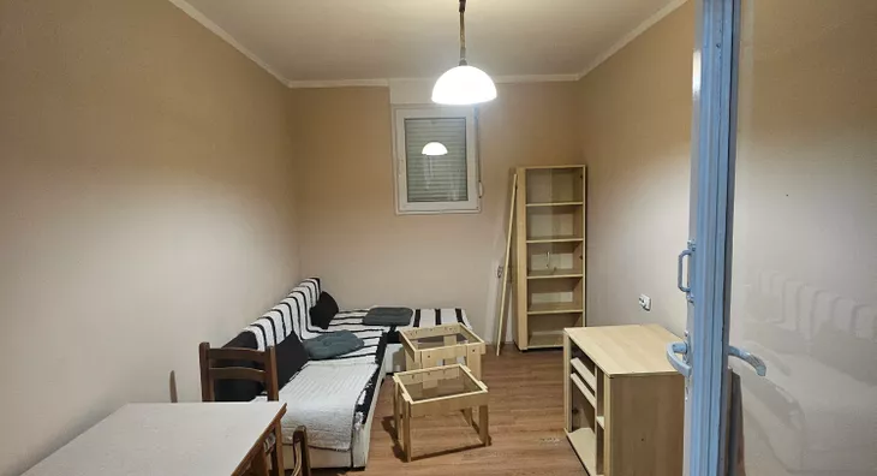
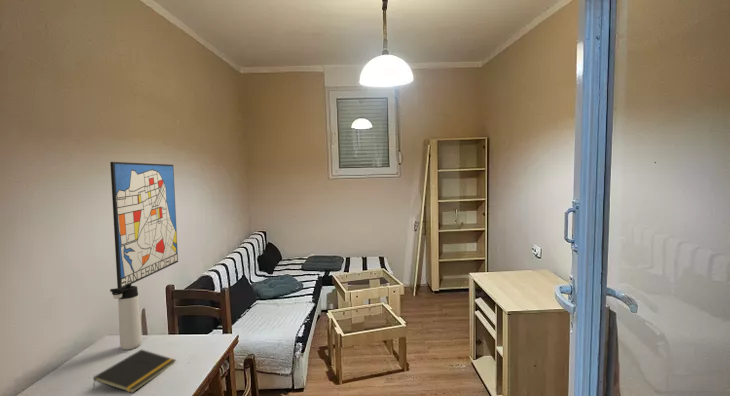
+ thermos bottle (125, 317)
+ notepad (137, 369)
+ wall art (149, 219)
